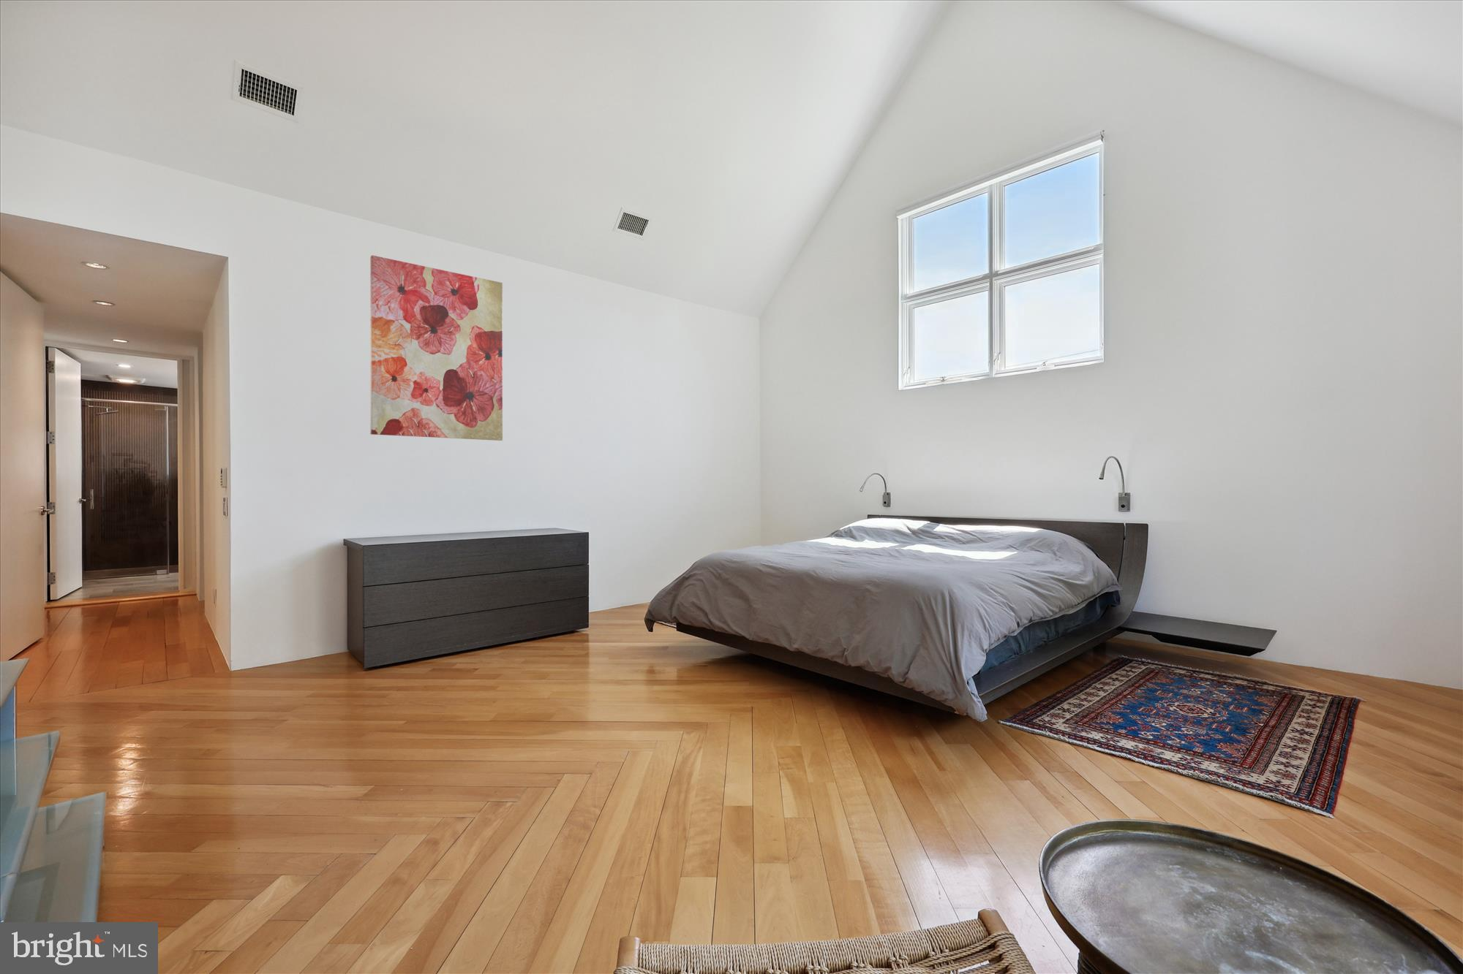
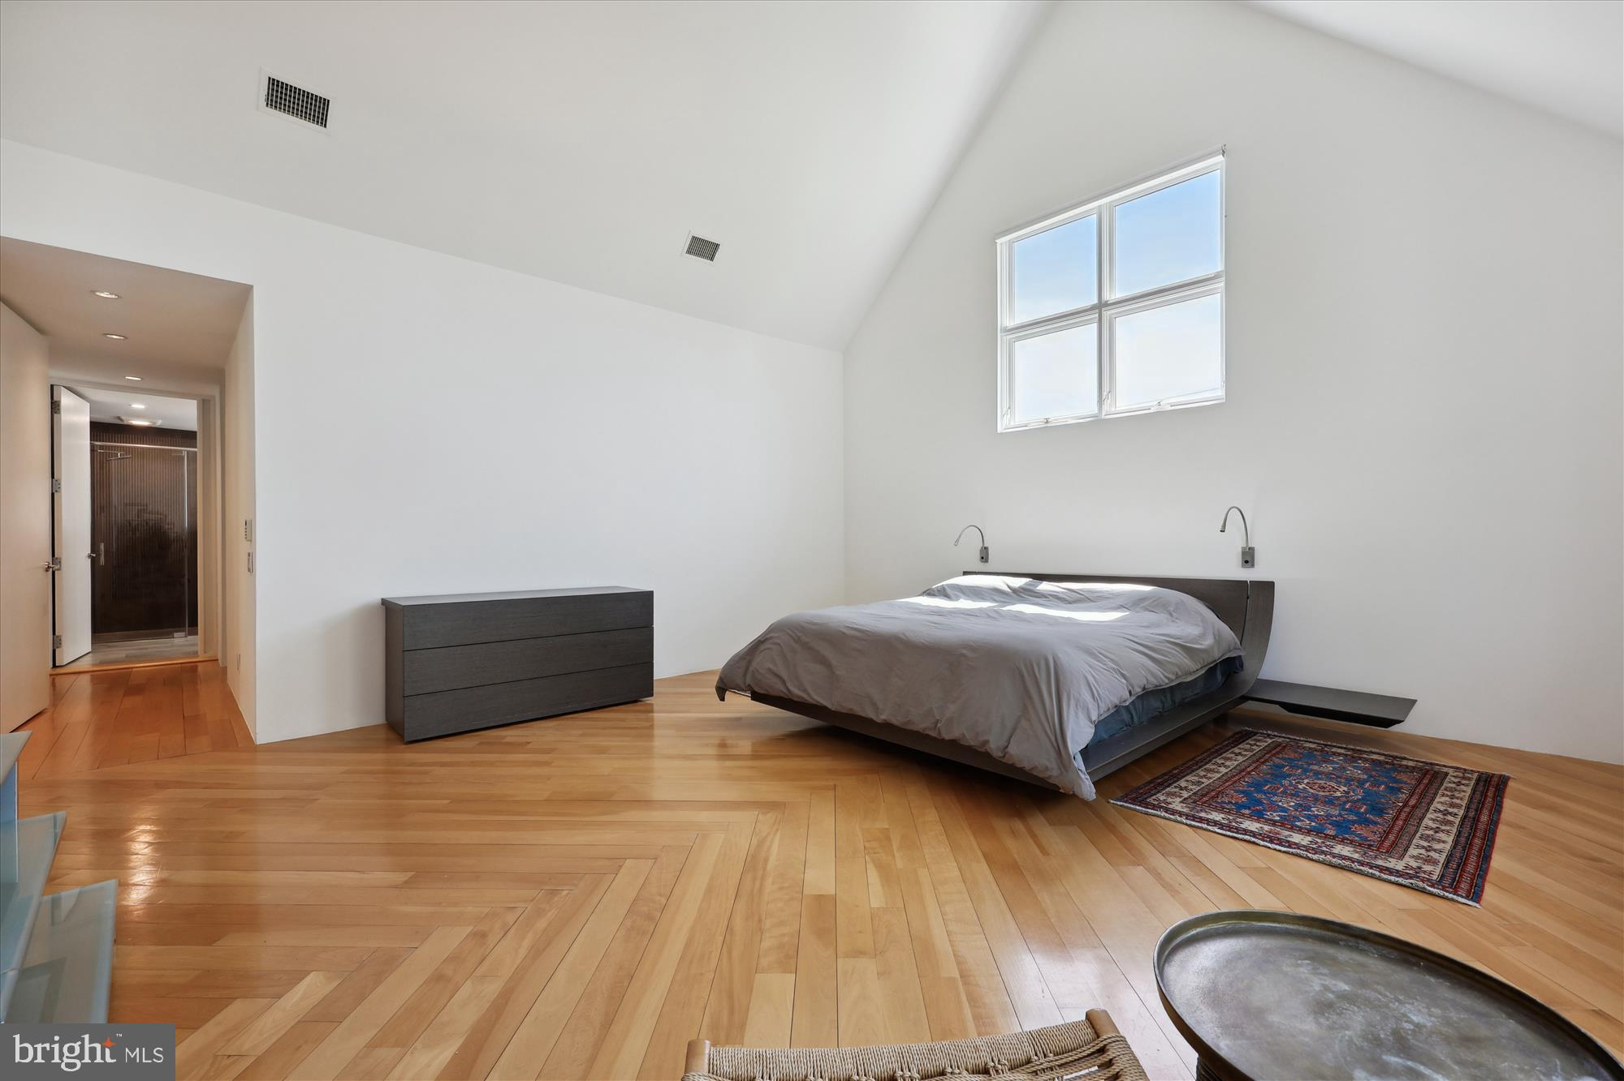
- wall art (441, 353)
